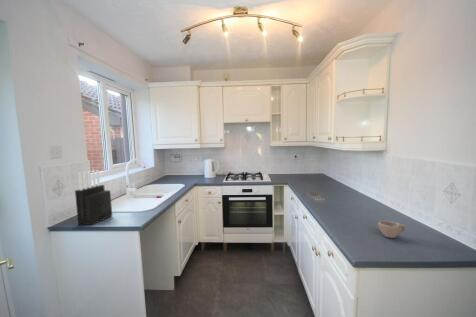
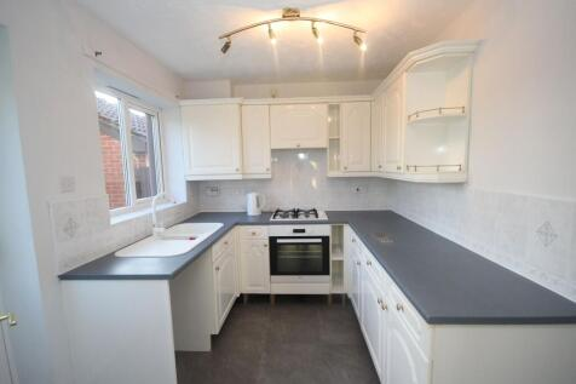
- knife block (95, 195)
- cup (391, 229)
